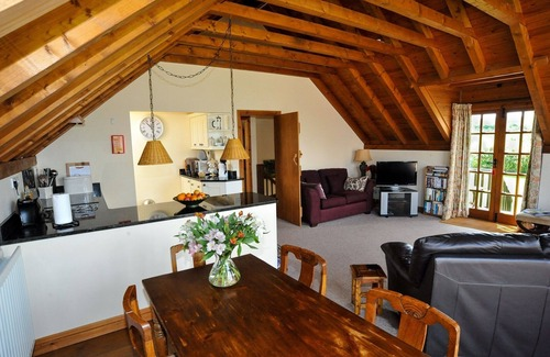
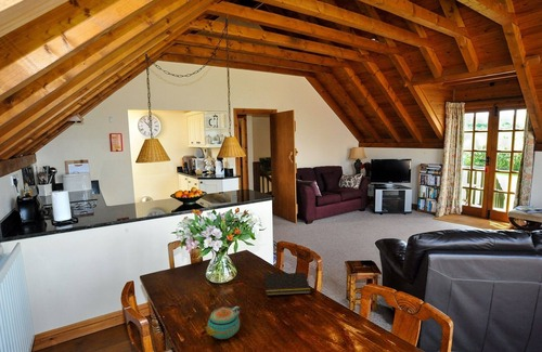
+ teapot (222, 321)
+ notepad (286, 283)
